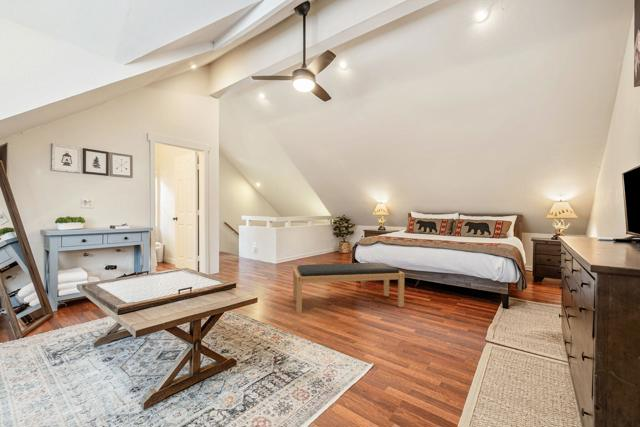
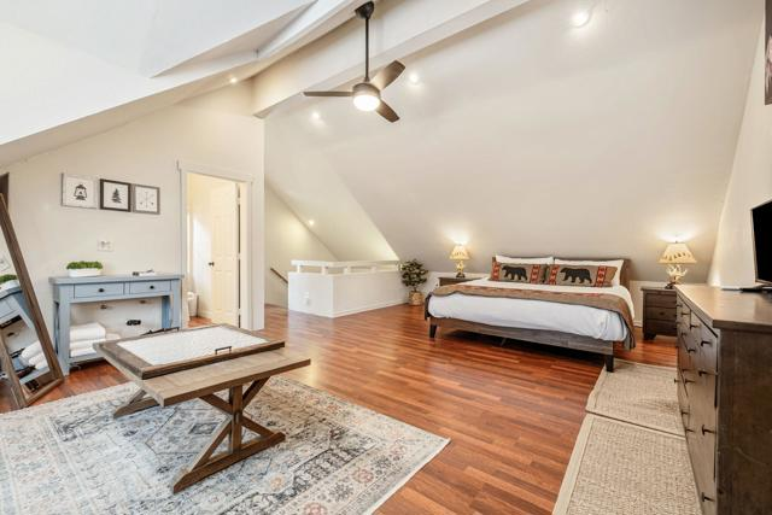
- bench (346, 280)
